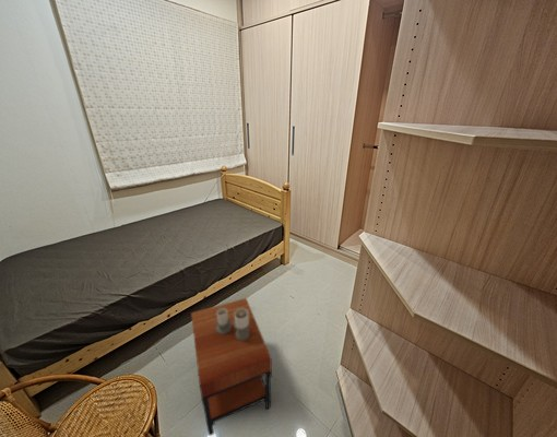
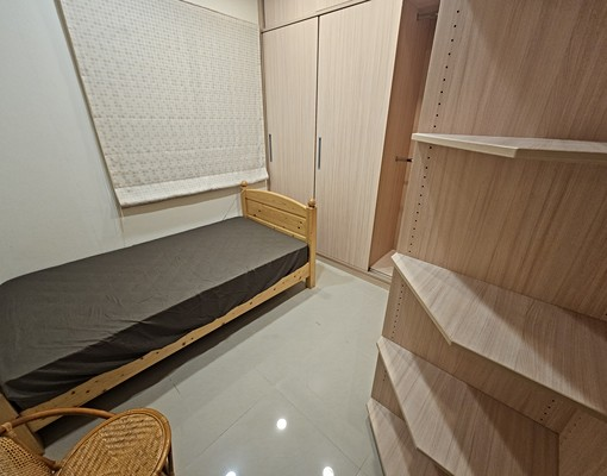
- side table (228, 349)
